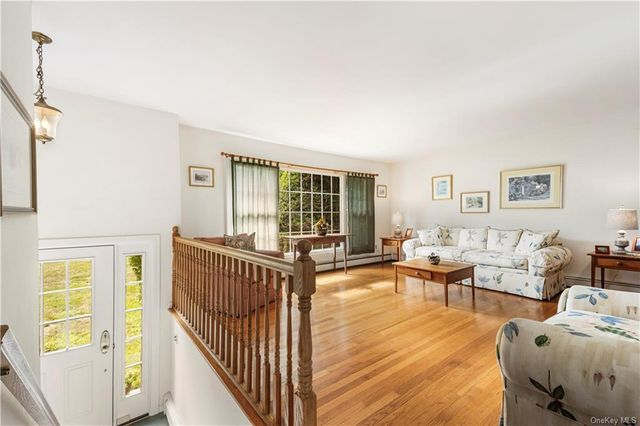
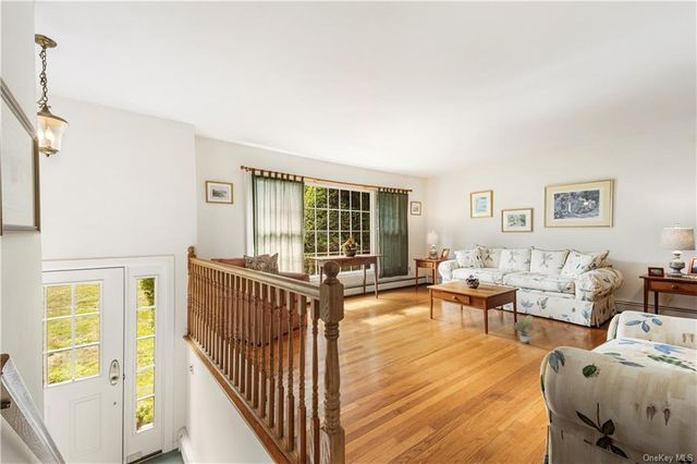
+ potted plant (522, 329)
